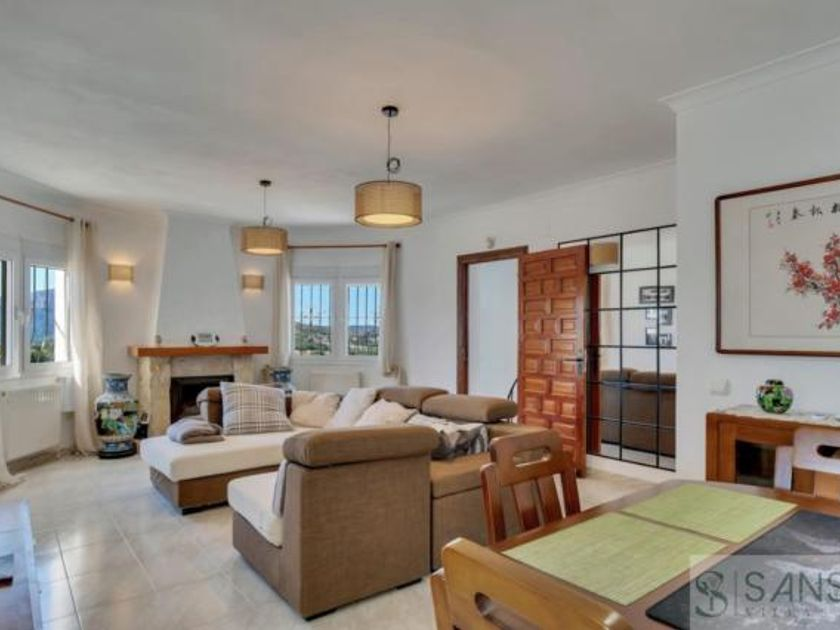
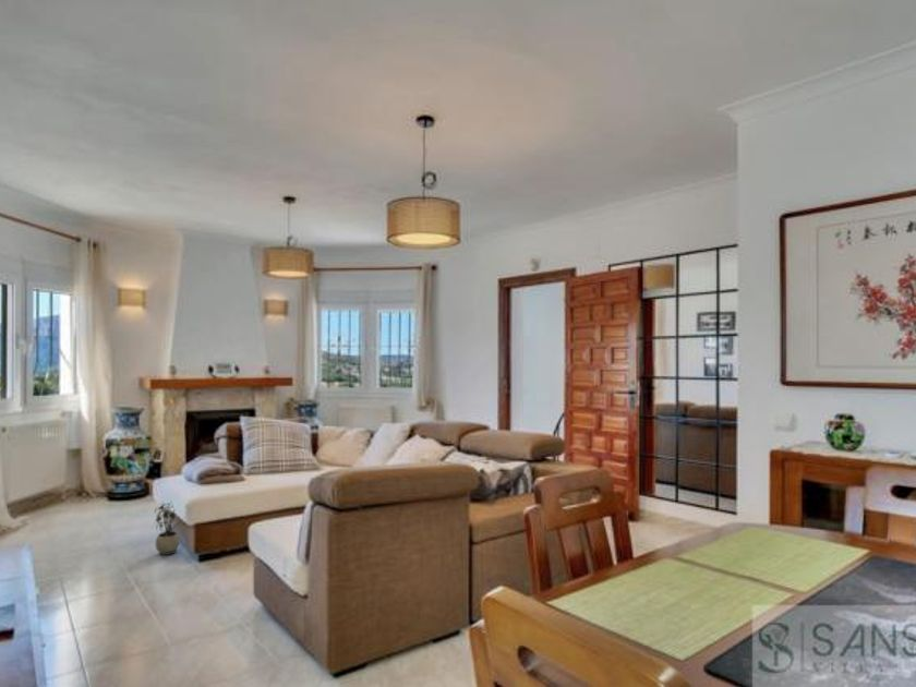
+ potted plant (165, 528)
